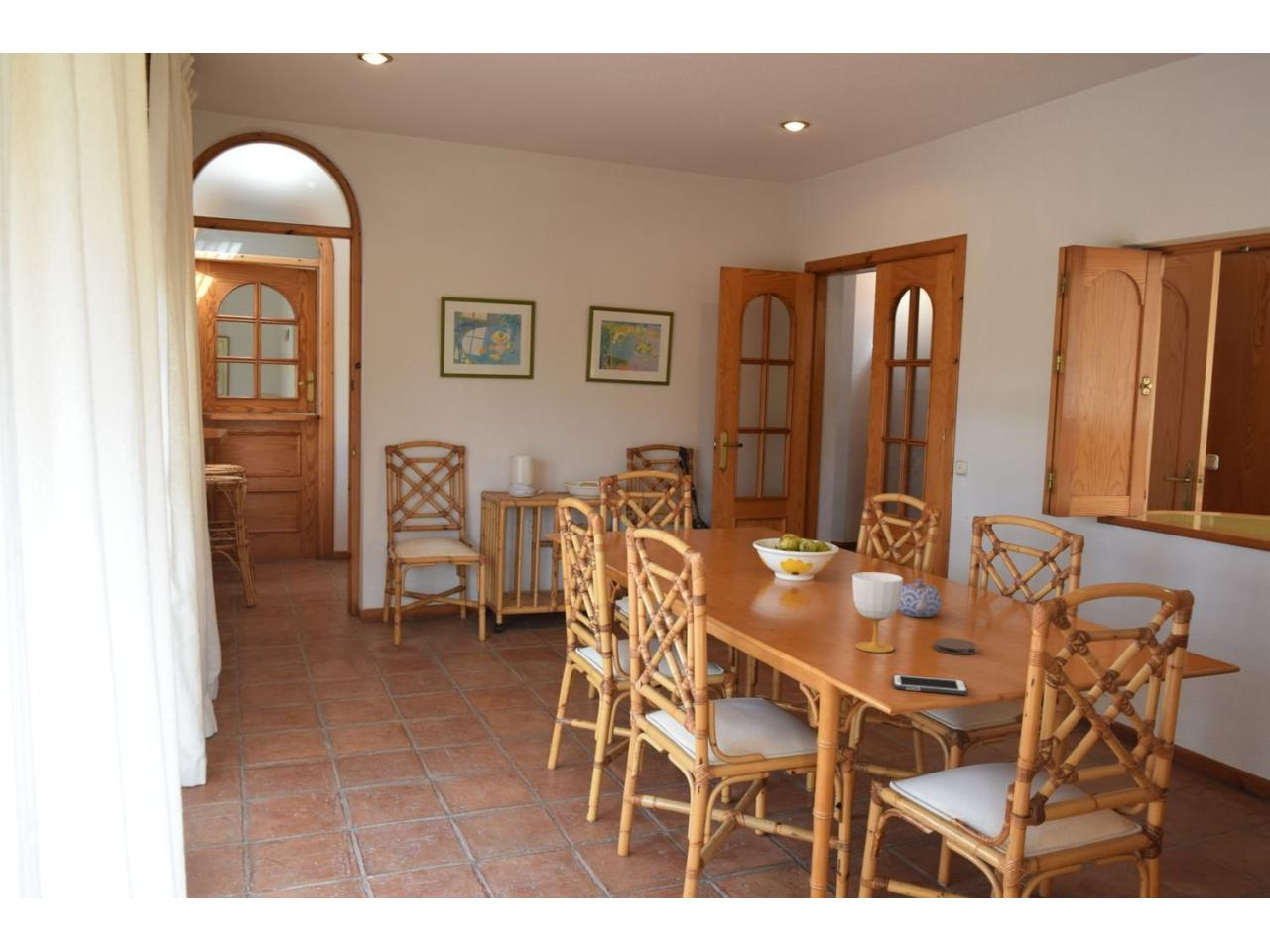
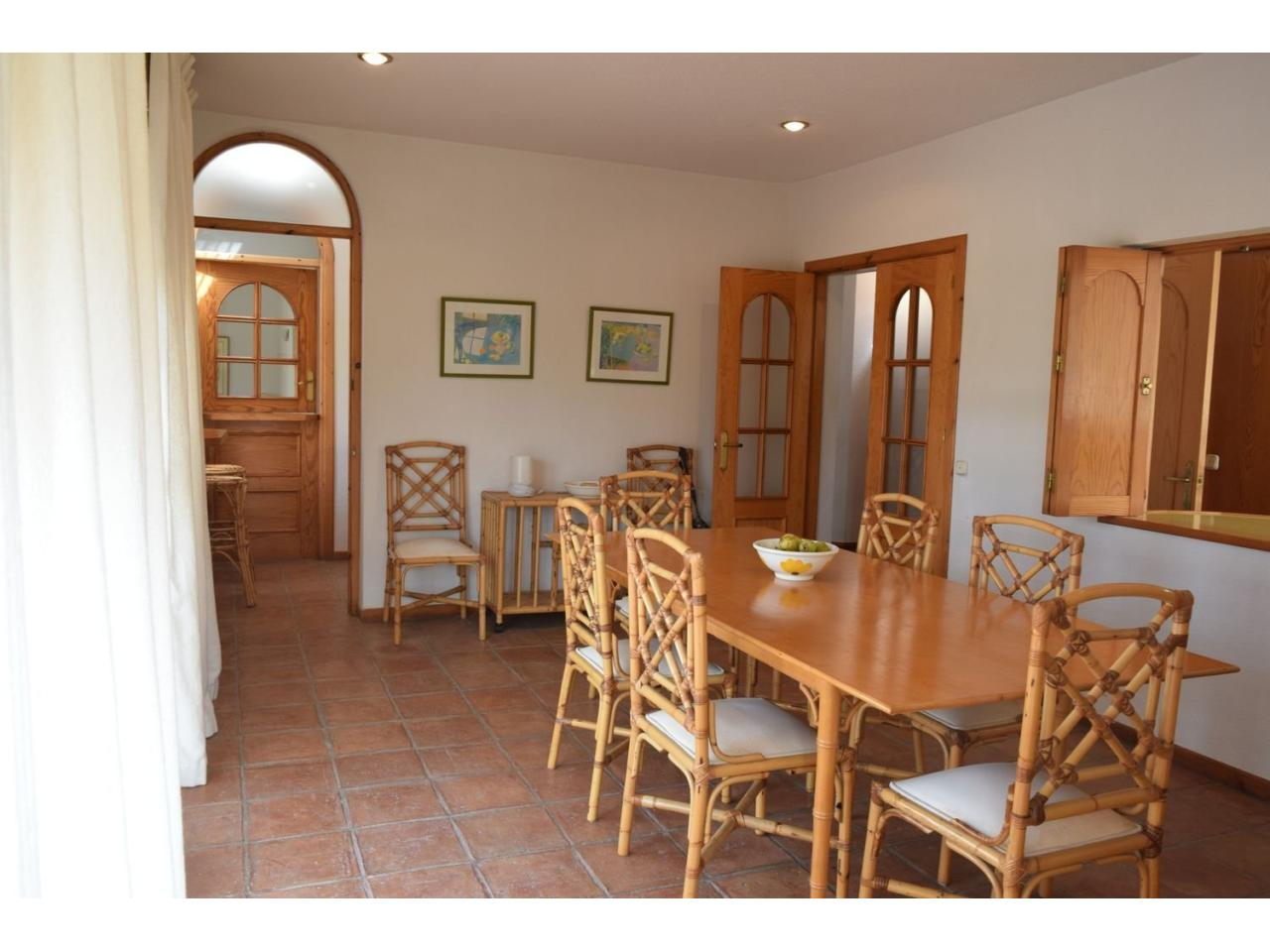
- cell phone (929, 684)
- coaster (954, 646)
- teapot (919, 597)
- cup (876, 612)
